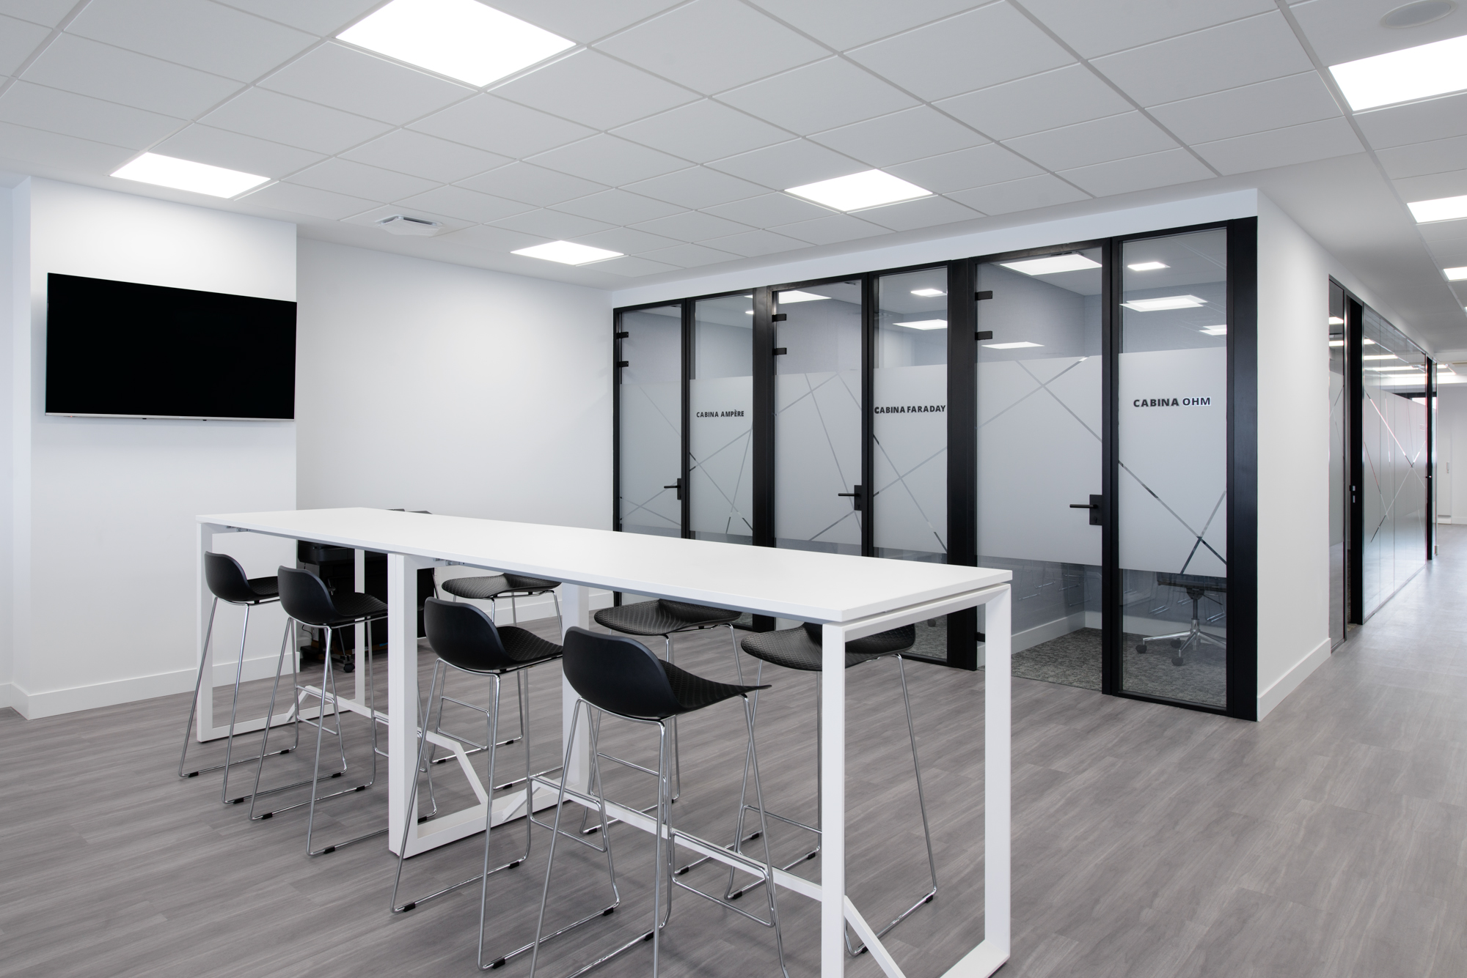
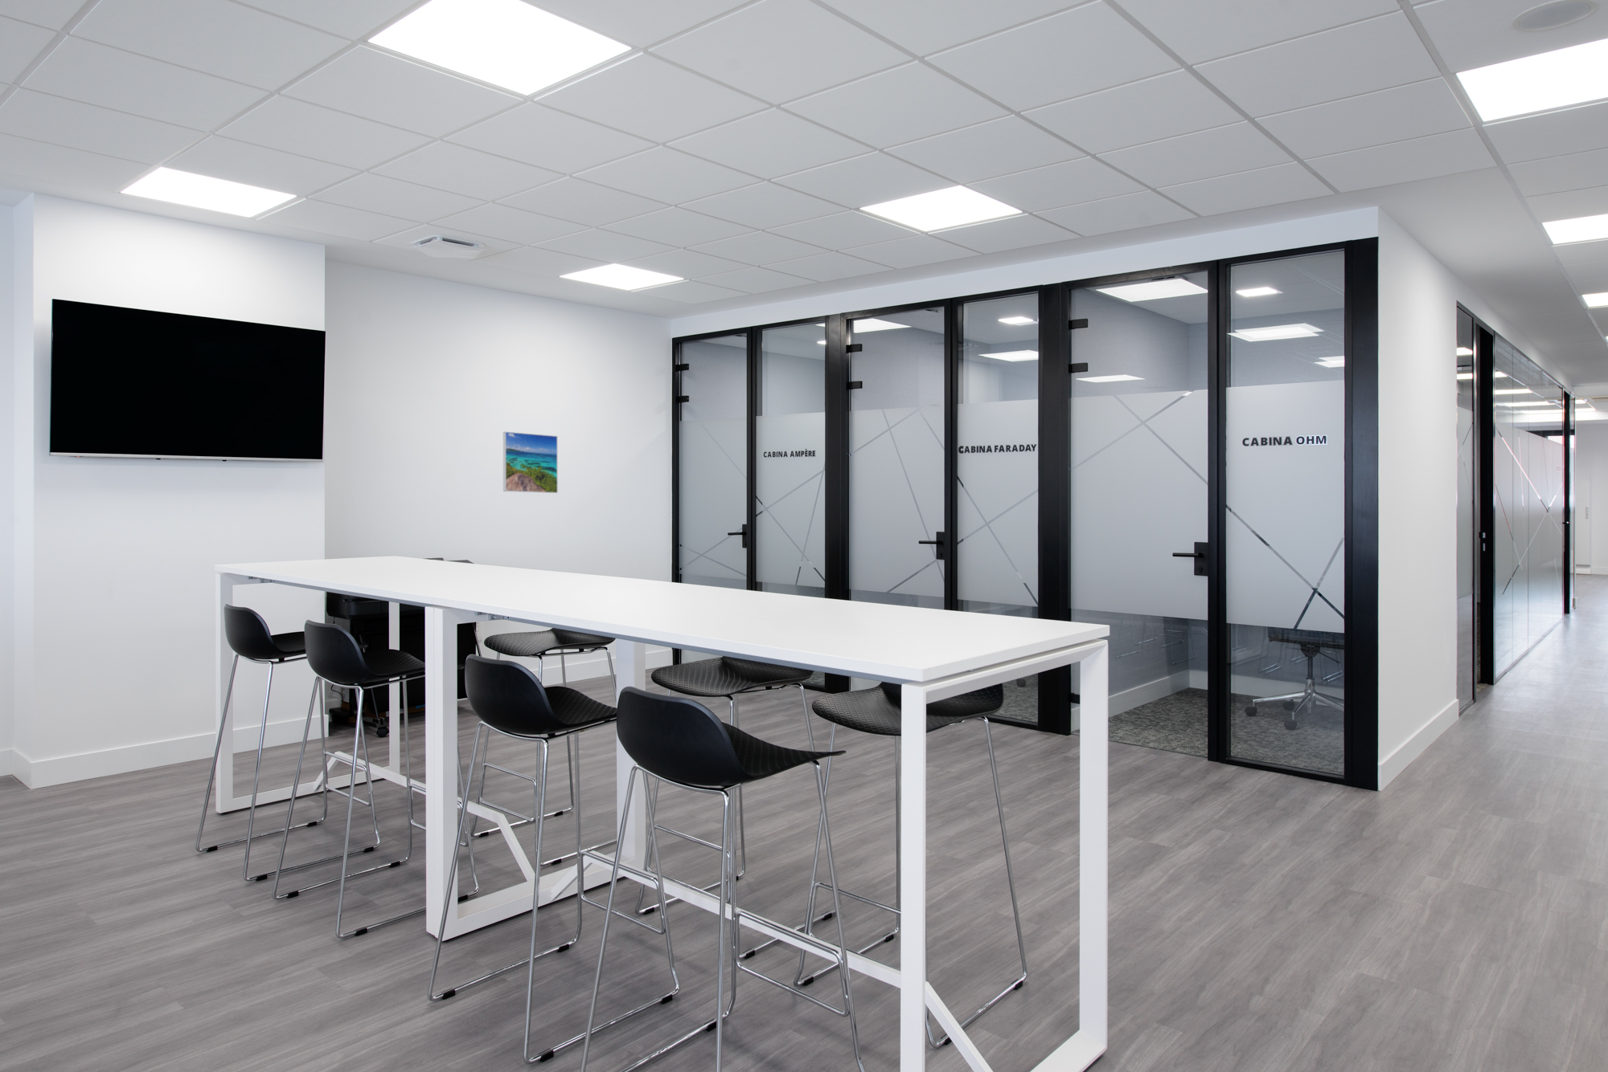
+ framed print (530, 463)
